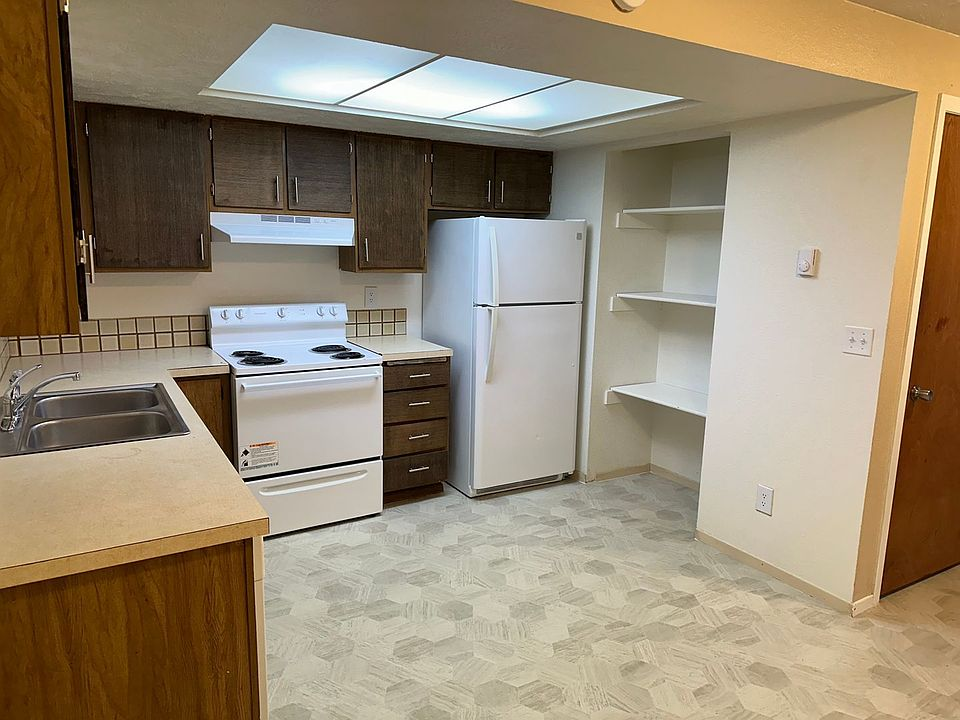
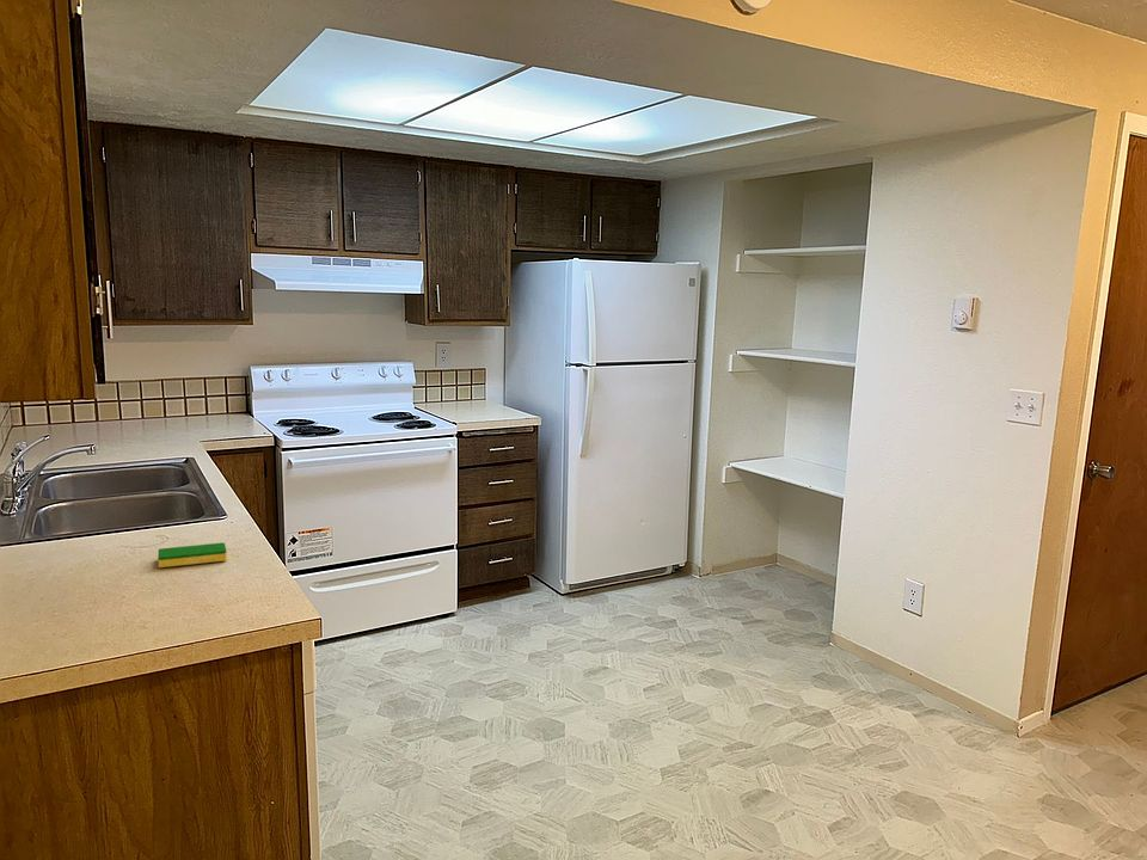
+ dish sponge (192, 554)
